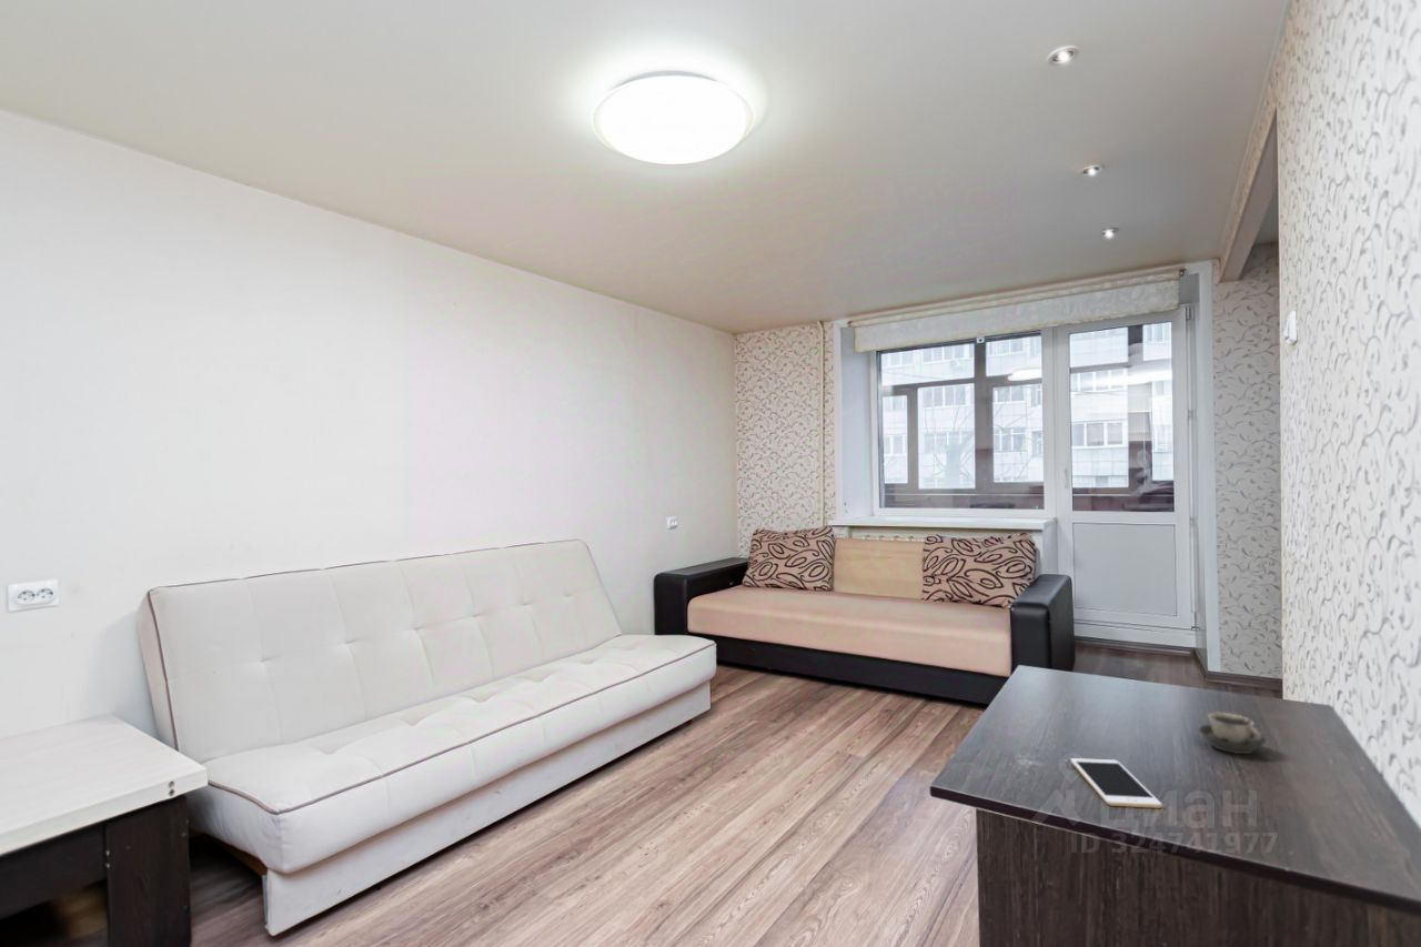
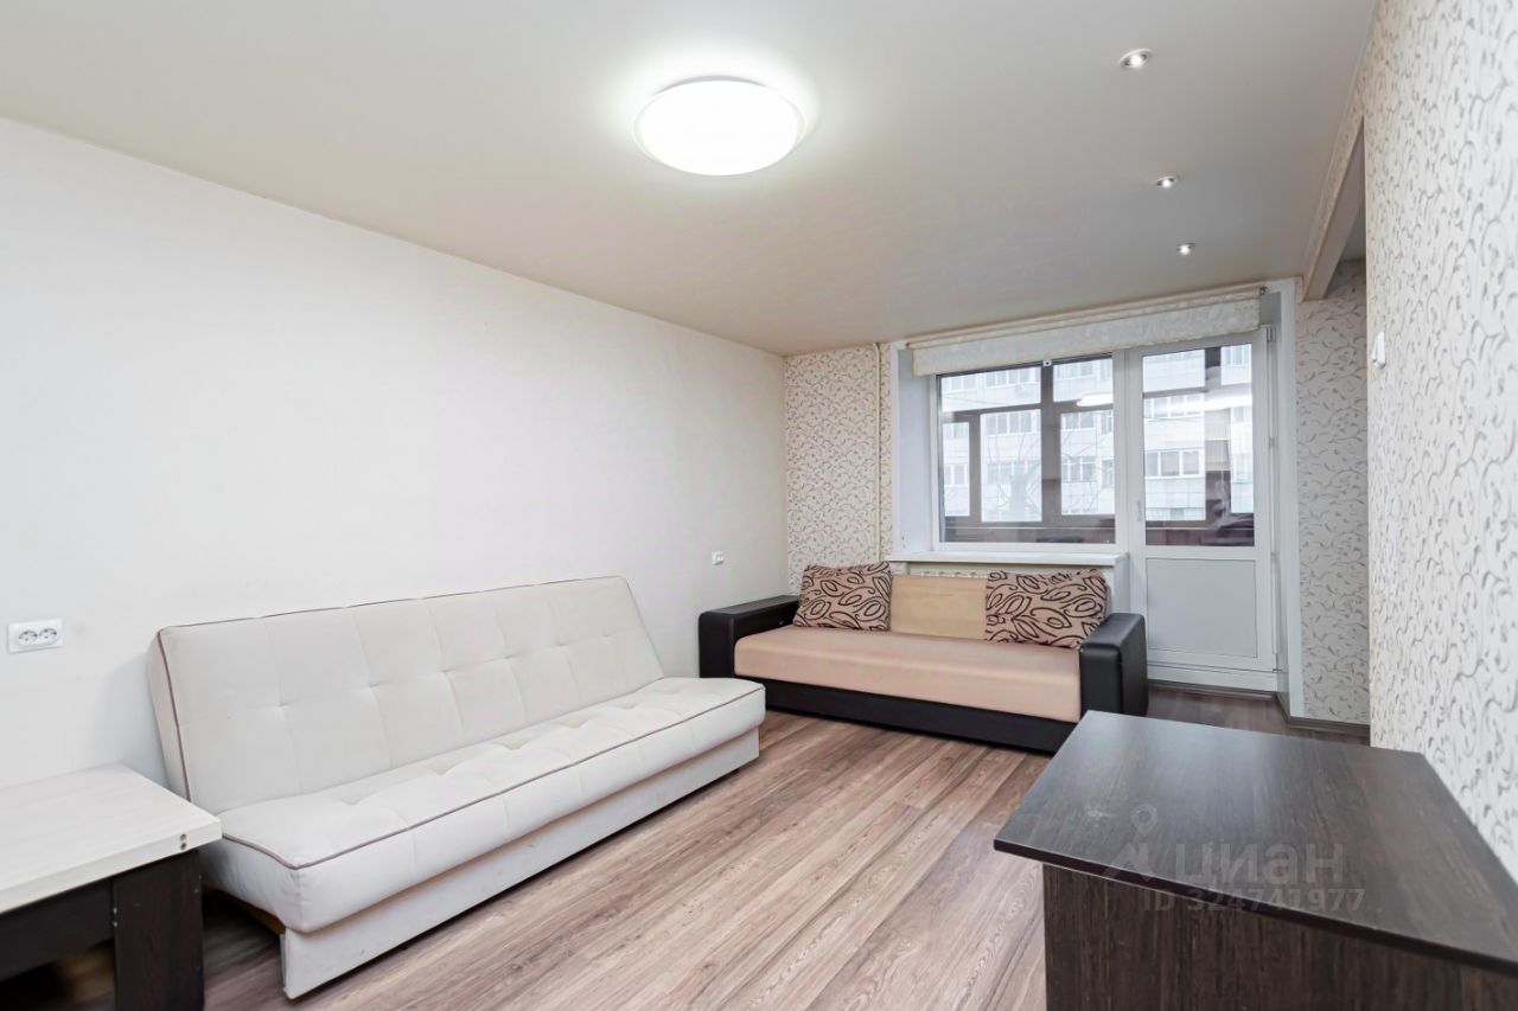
- cell phone (1112, 780)
- cup (1231, 733)
